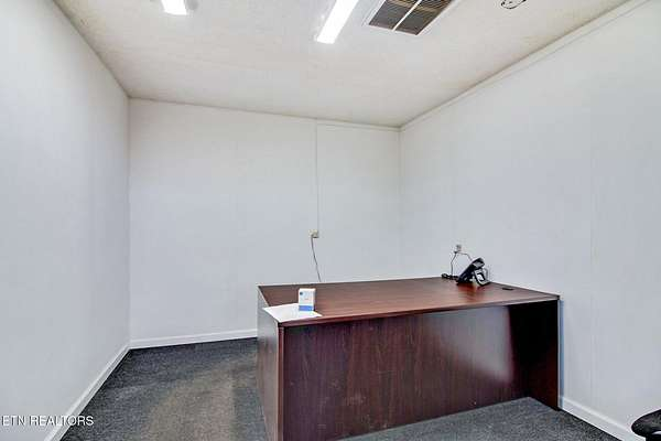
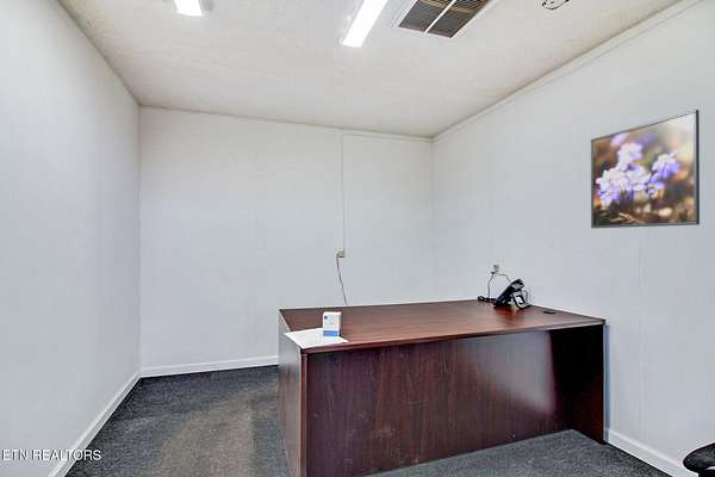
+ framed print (638, 176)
